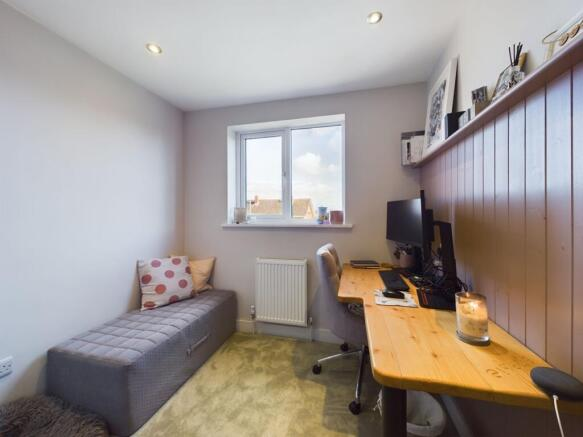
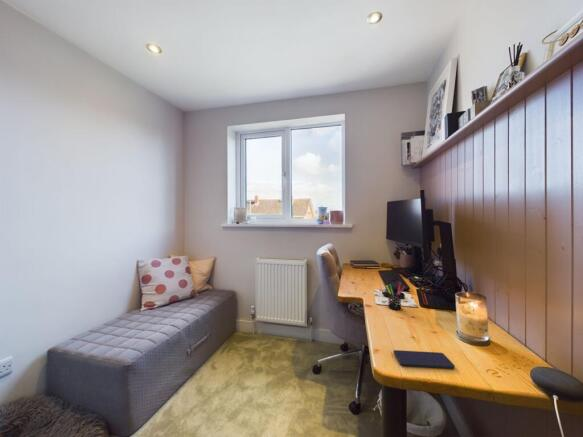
+ smartphone (422, 359)
+ pen holder (394, 295)
